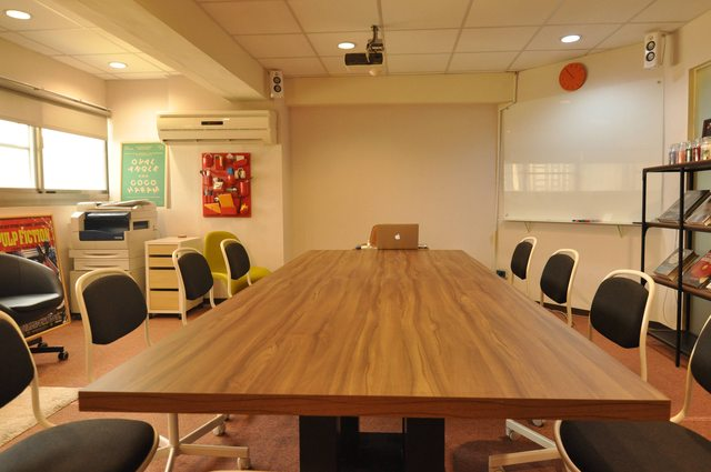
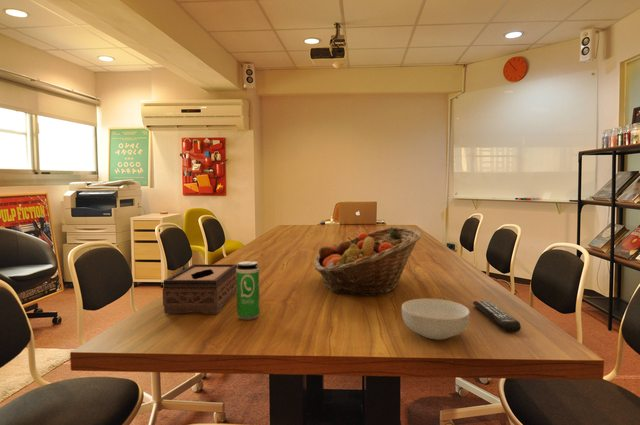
+ remote control (494, 313)
+ fruit basket (365, 257)
+ tissue box (204, 286)
+ cereal bowl (434, 320)
+ beverage can (248, 289)
